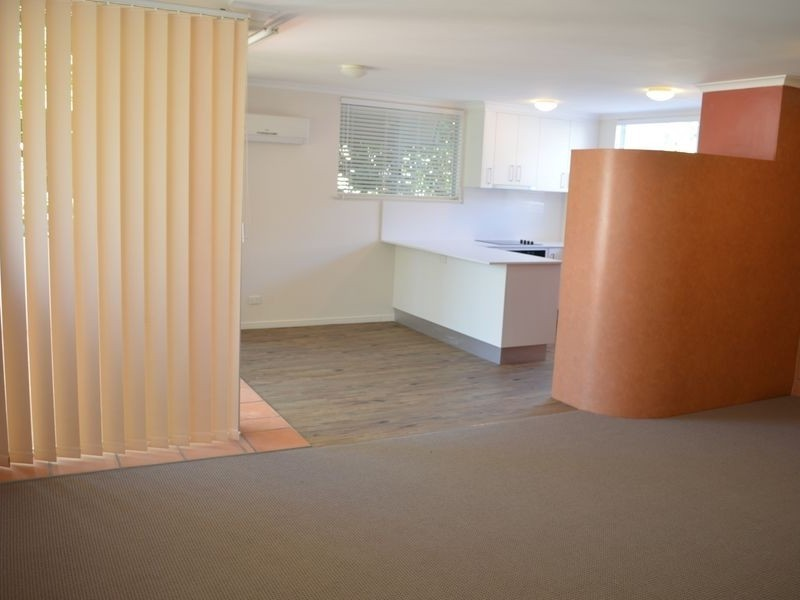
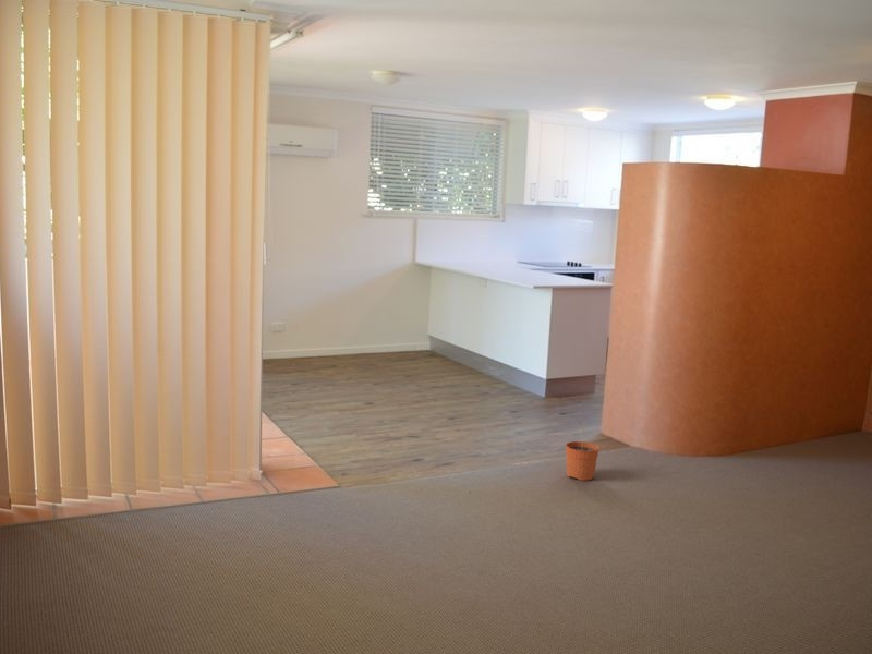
+ plant pot (581, 453)
